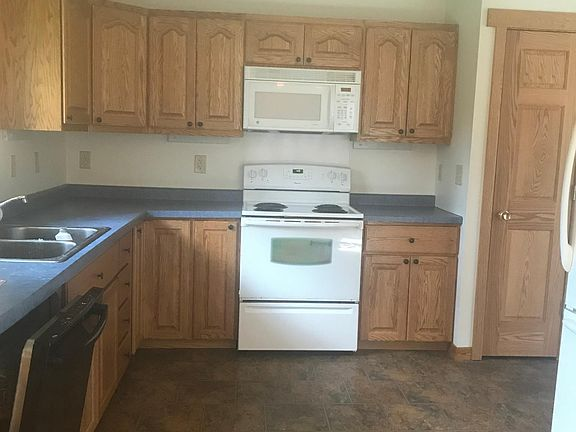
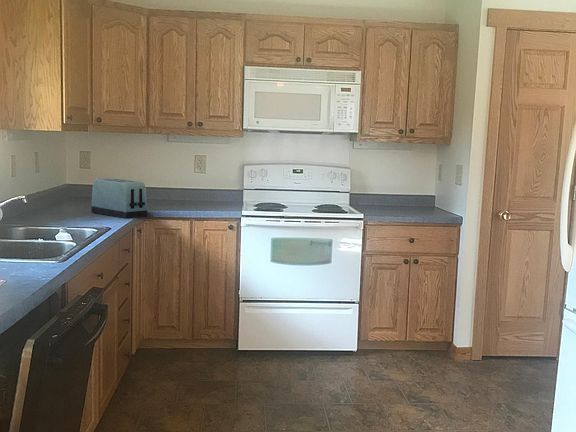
+ toaster (119, 197)
